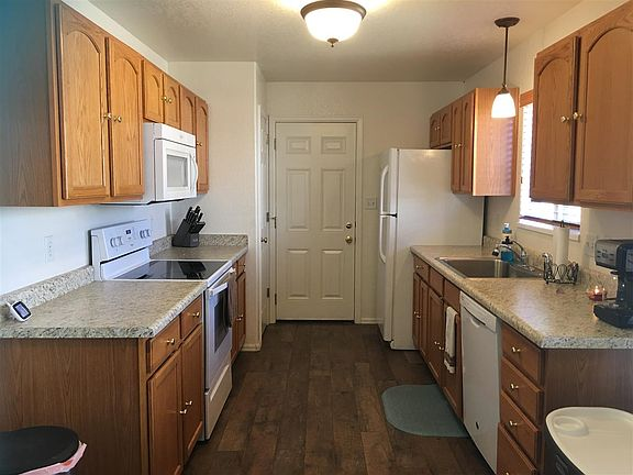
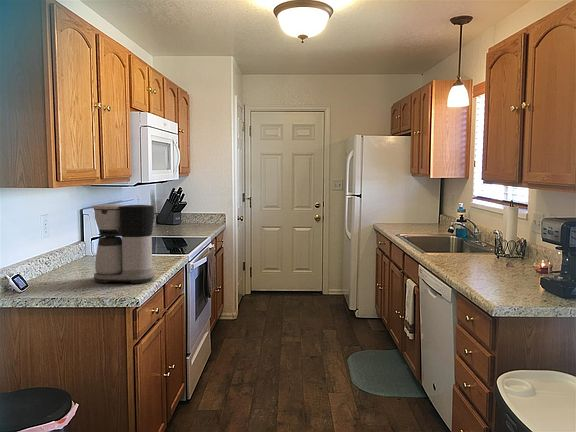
+ coffee maker (125, 241)
